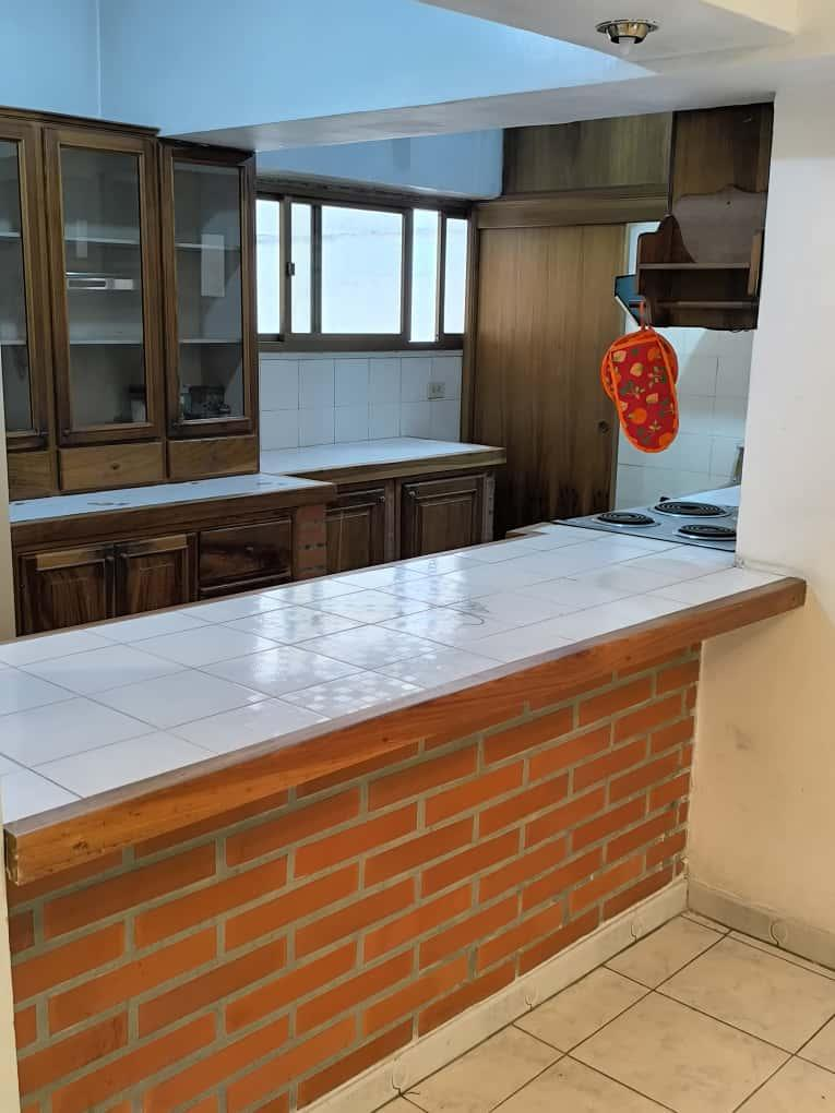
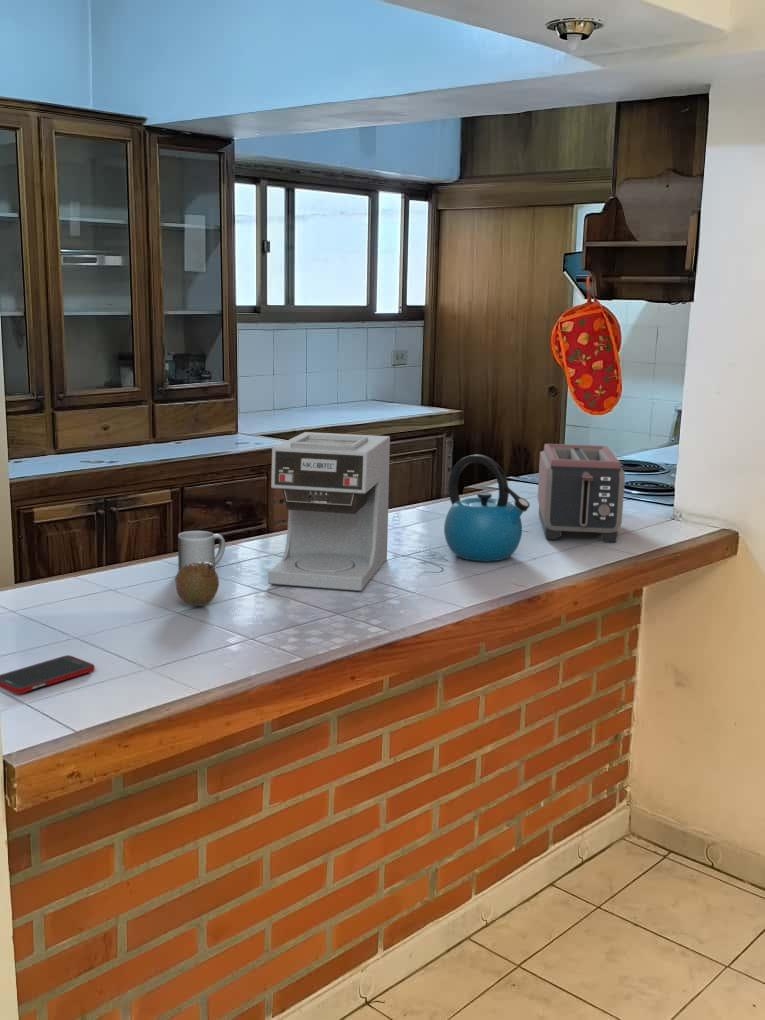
+ cell phone (44, 674)
+ toaster (578, 492)
+ kettle (487, 507)
+ mug (204, 551)
+ coffee maker (331, 505)
+ fruit (197, 583)
